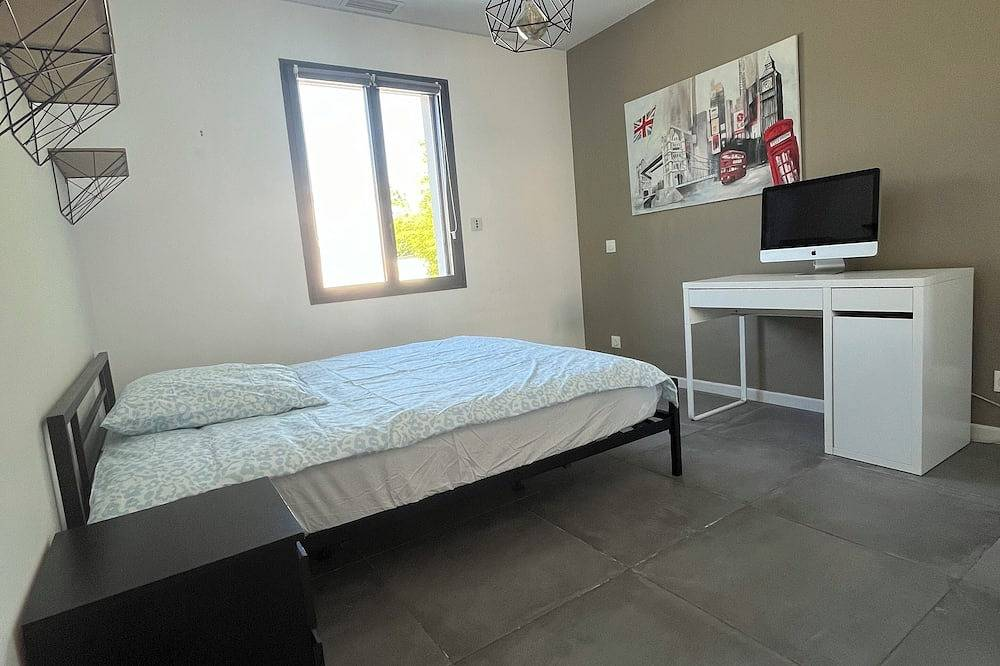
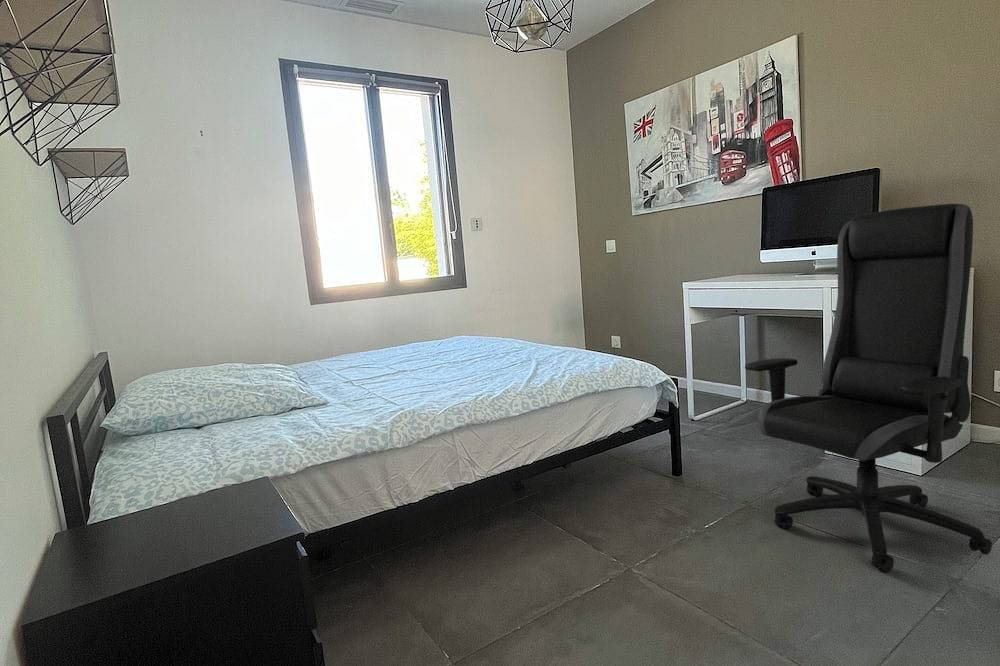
+ office chair (866, 374)
